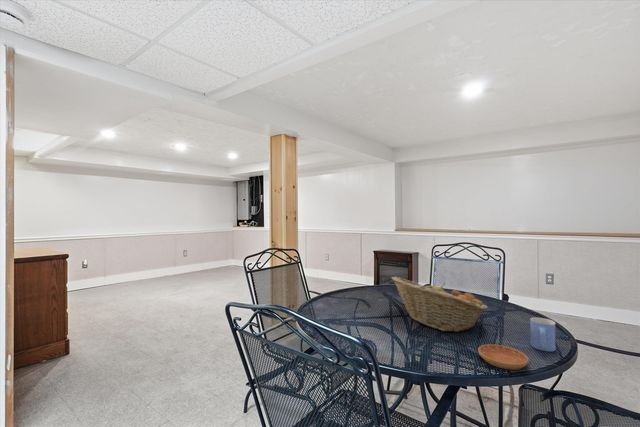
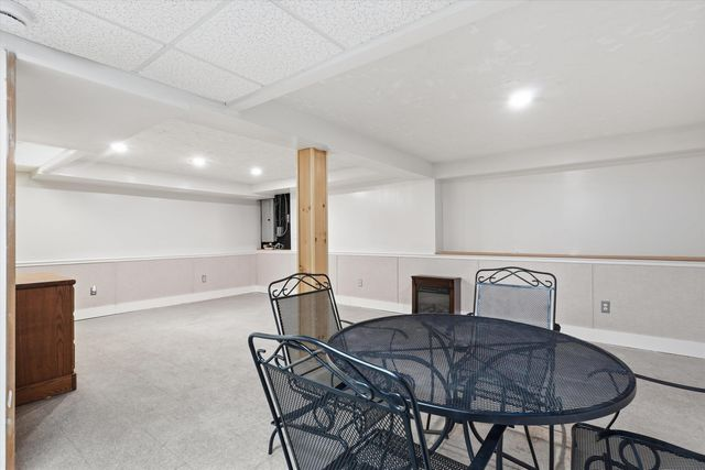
- saucer (502, 357)
- fruit basket (435, 299)
- mug (541, 335)
